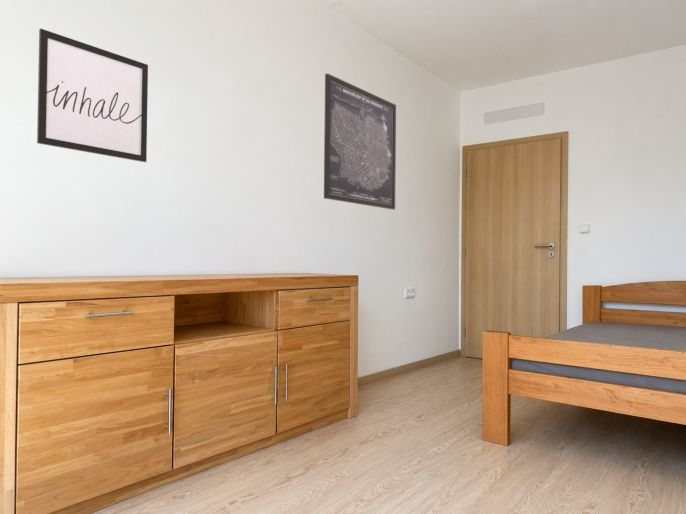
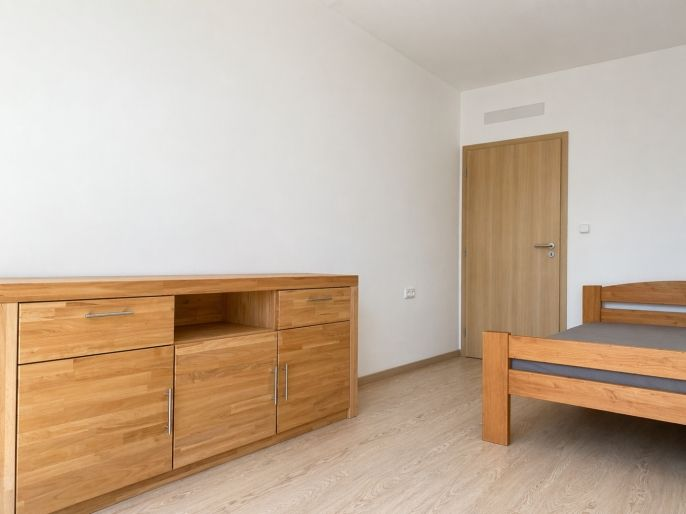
- wall art (97, 100)
- wall art (363, 147)
